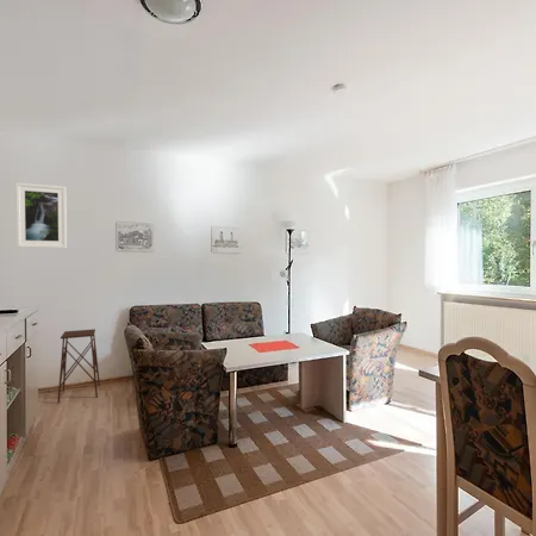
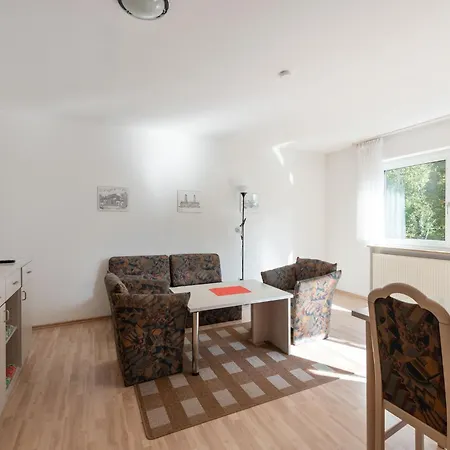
- side table (79, 363)
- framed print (42, 216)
